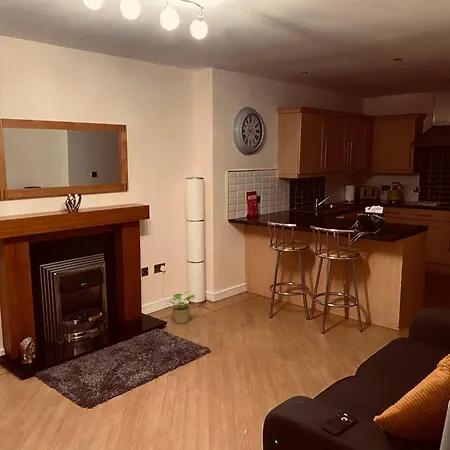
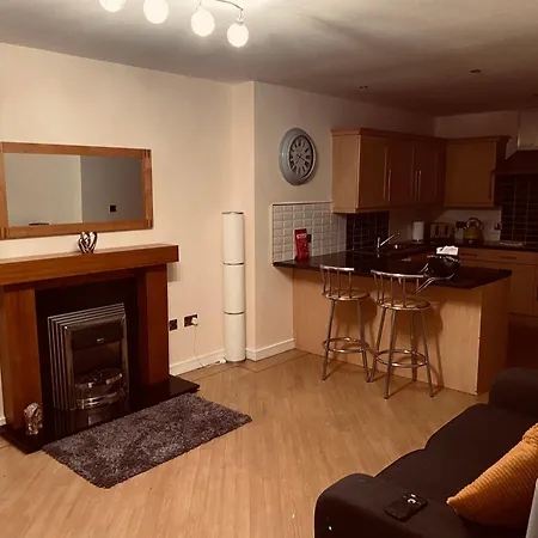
- potted plant (179, 305)
